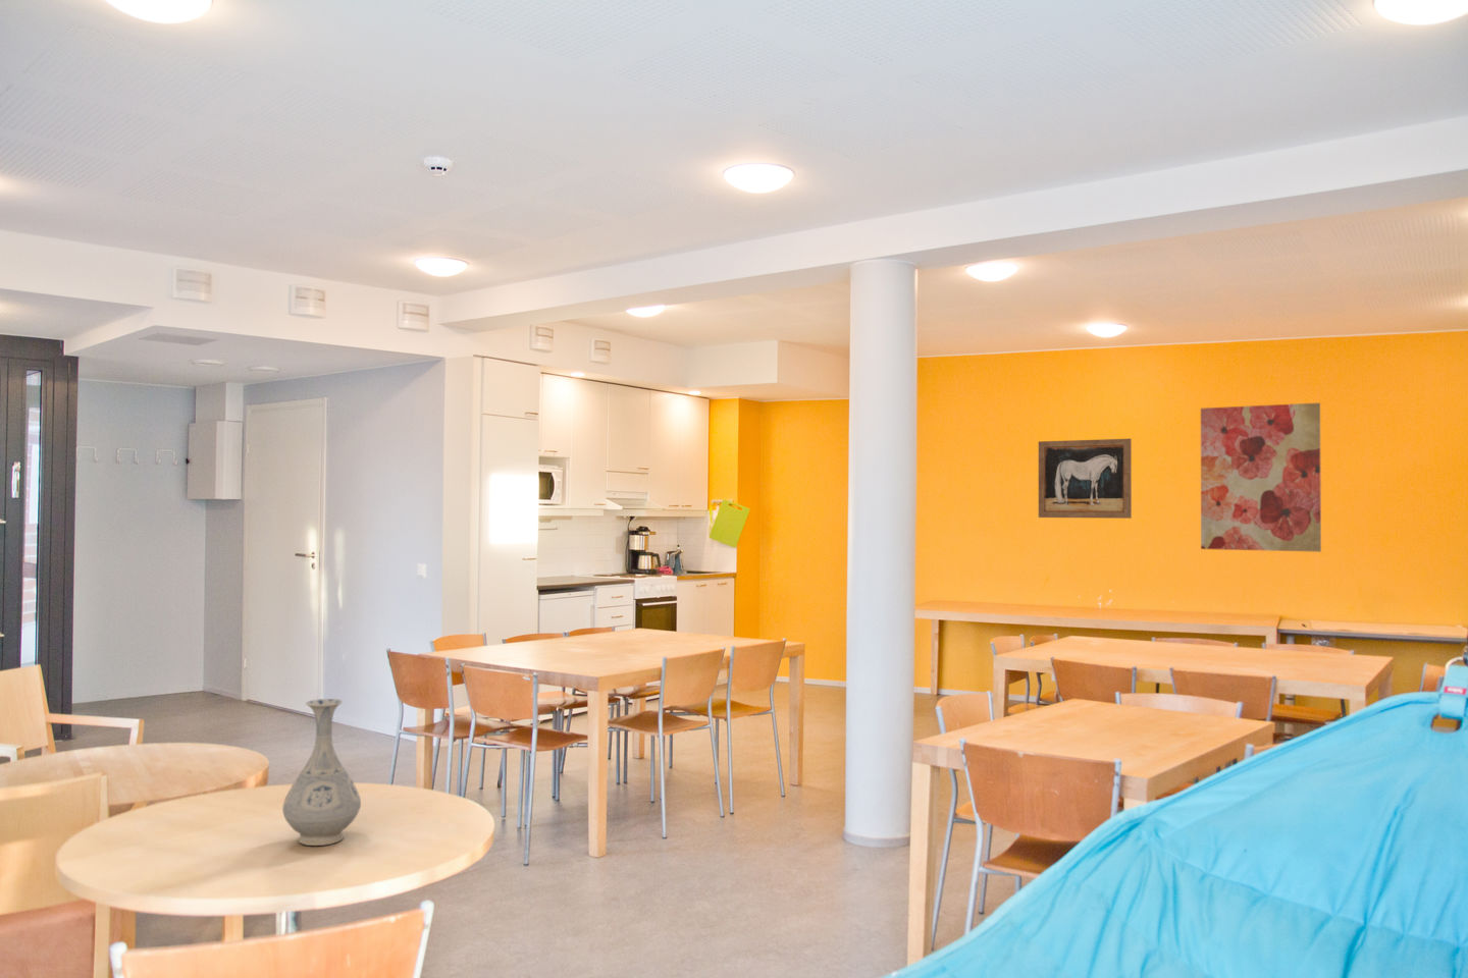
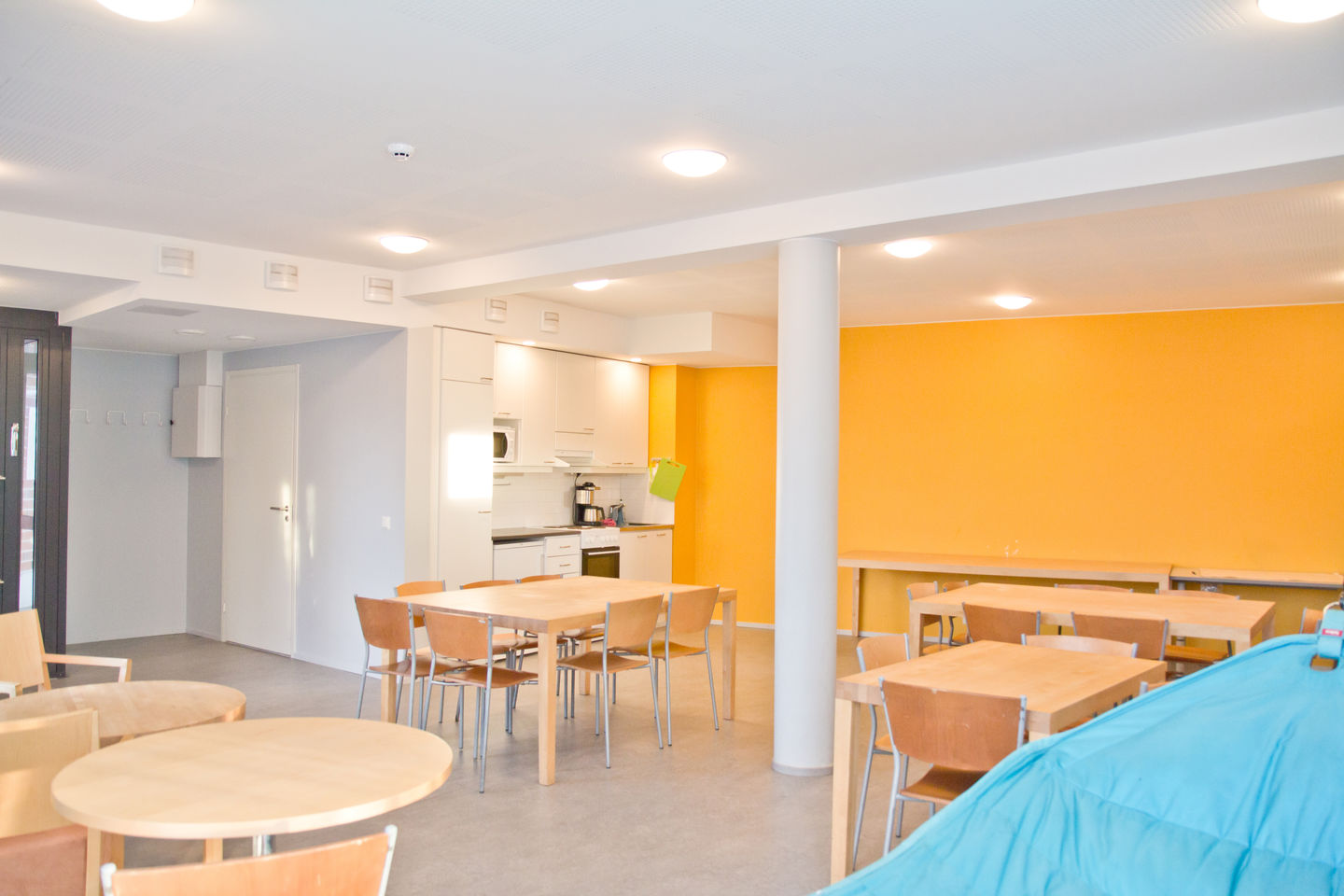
- wall art (1259, 478)
- vase (322, 771)
- wall art (1084, 479)
